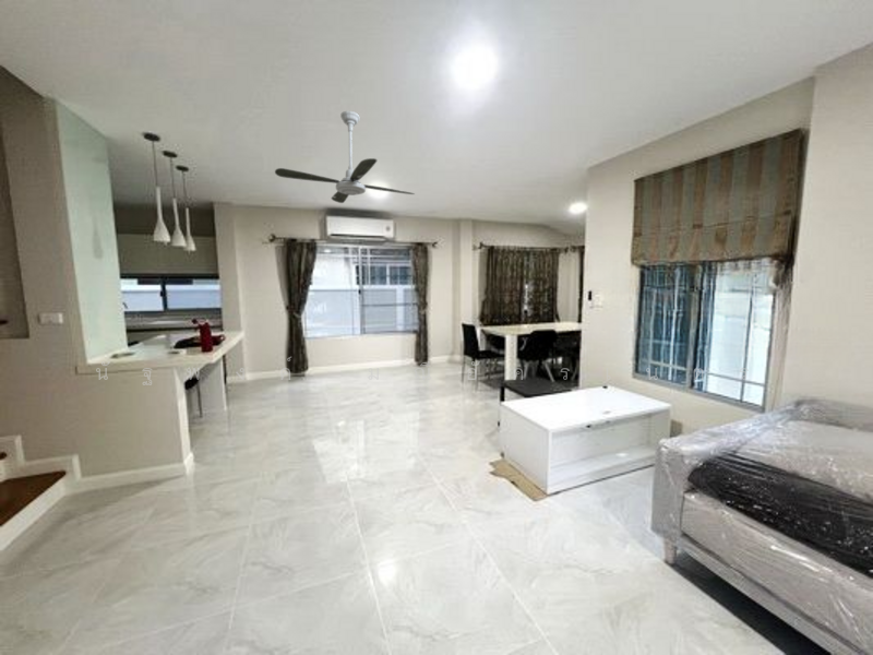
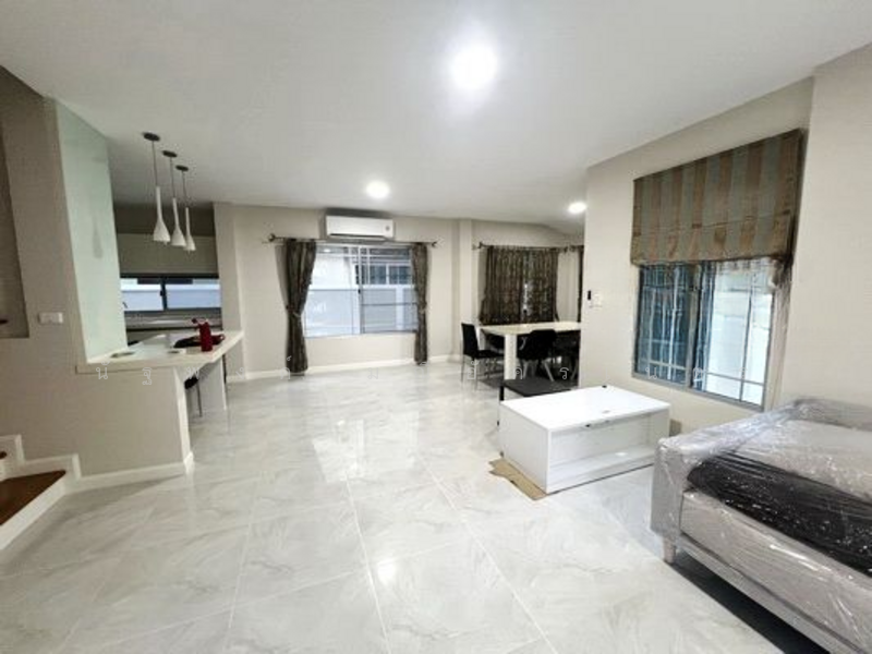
- ceiling fan (349, 153)
